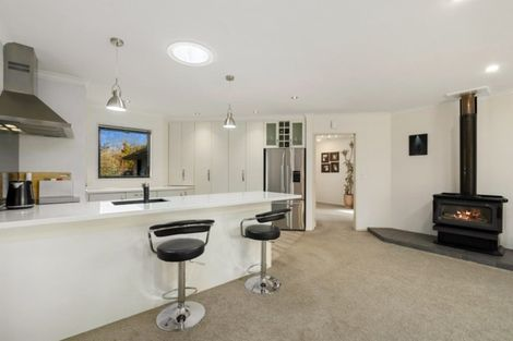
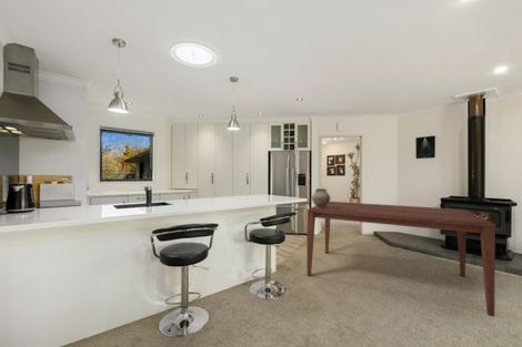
+ dining table (388, 224)
+ ceramic pot (320, 197)
